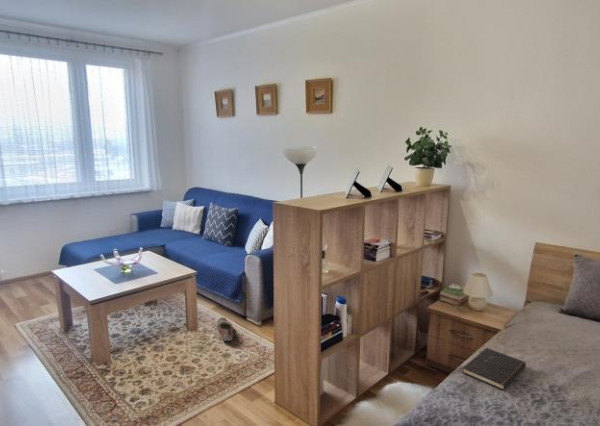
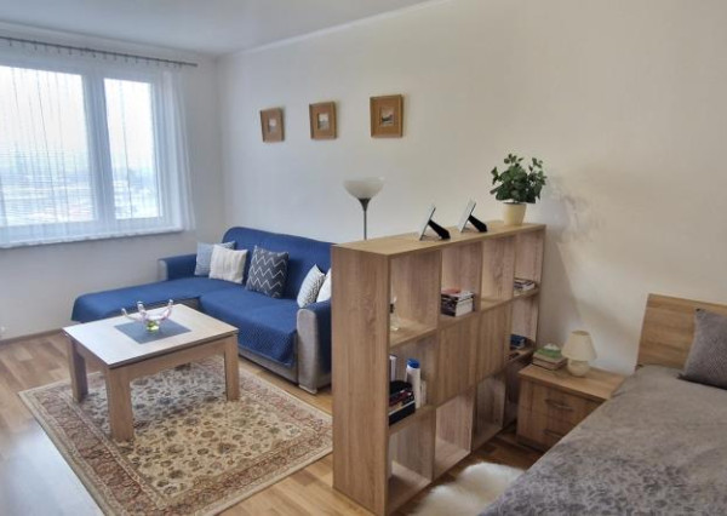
- shoe (225, 327)
- hardcover book (494, 367)
